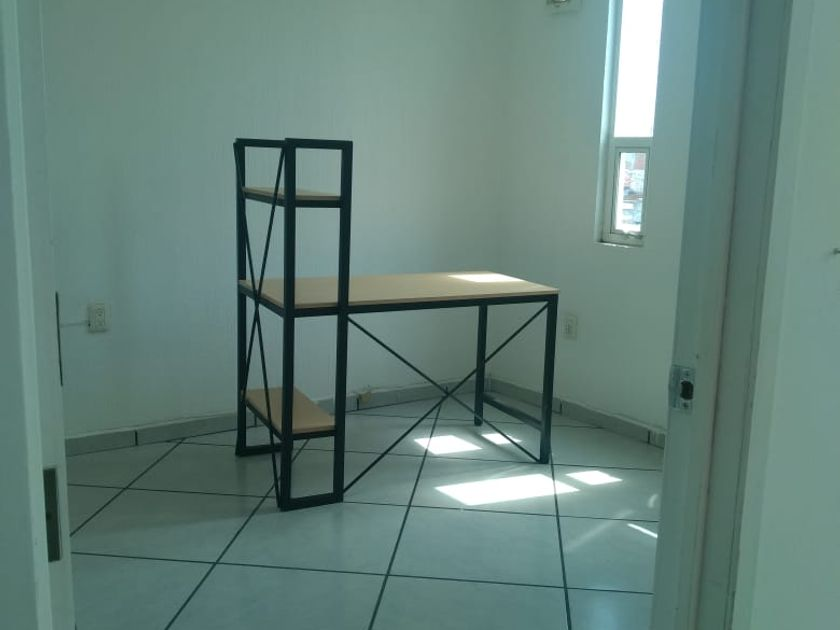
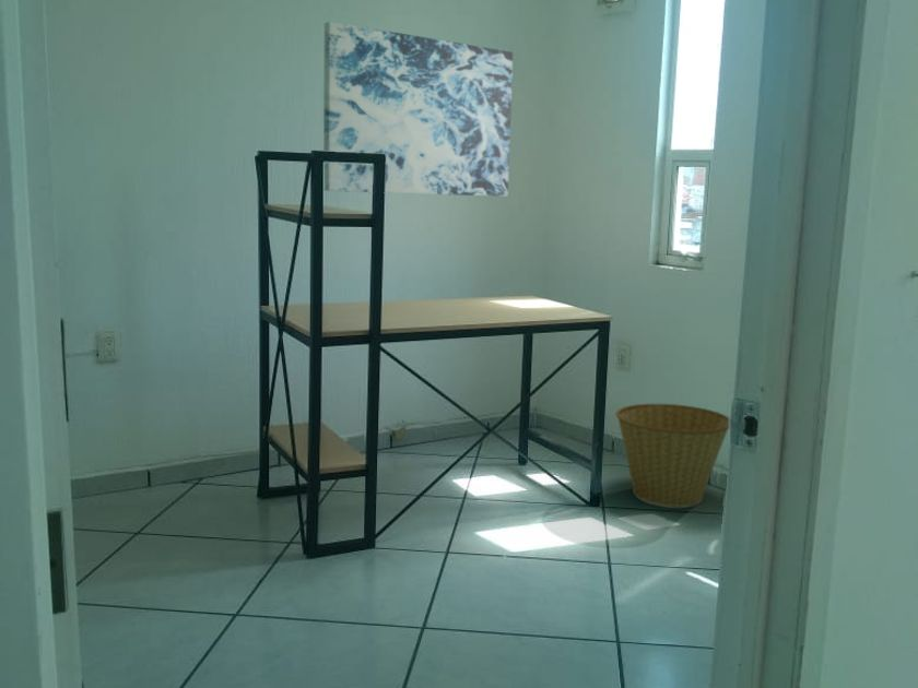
+ basket (670, 455)
+ wall art (423, 117)
